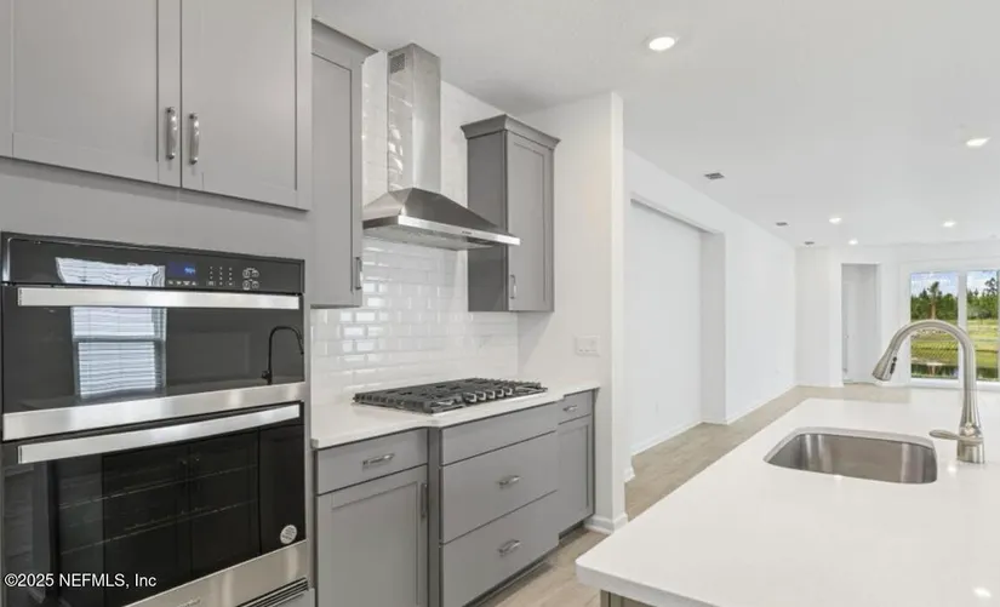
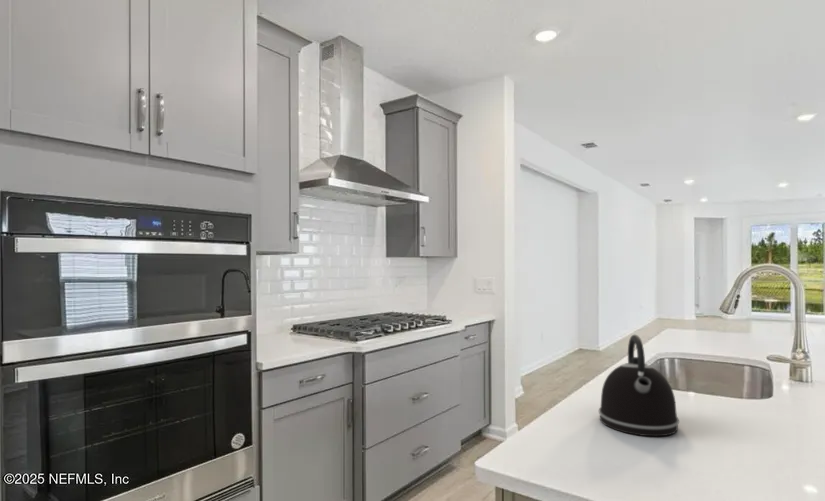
+ kettle (637, 379)
